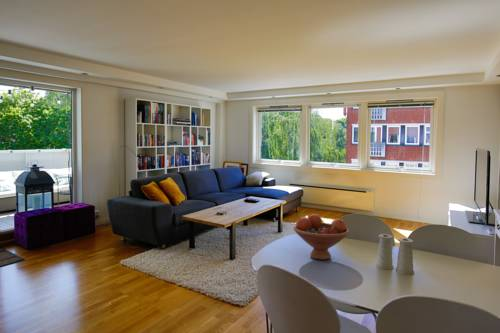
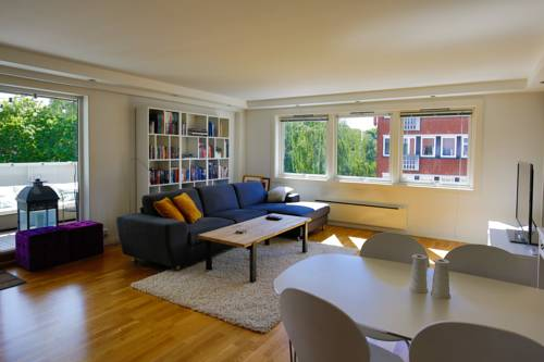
- fruit bowl (320, 237)
